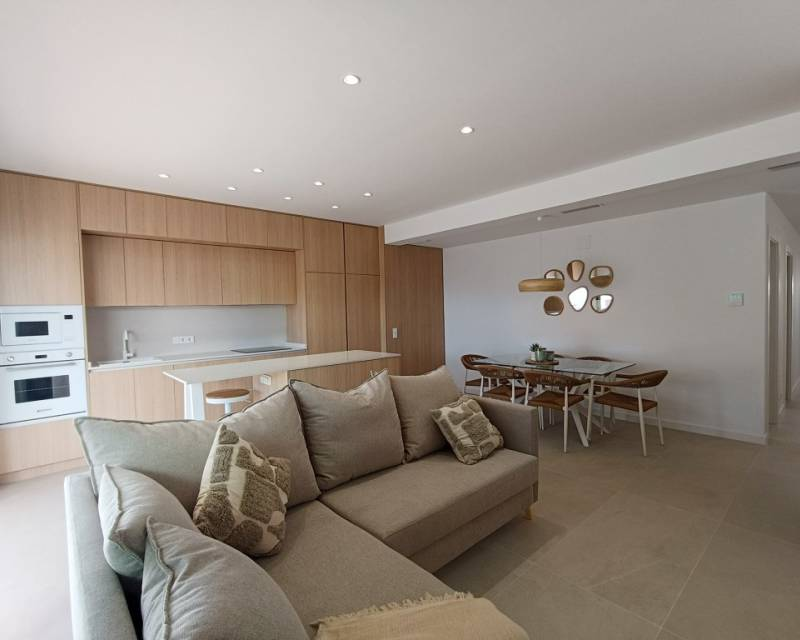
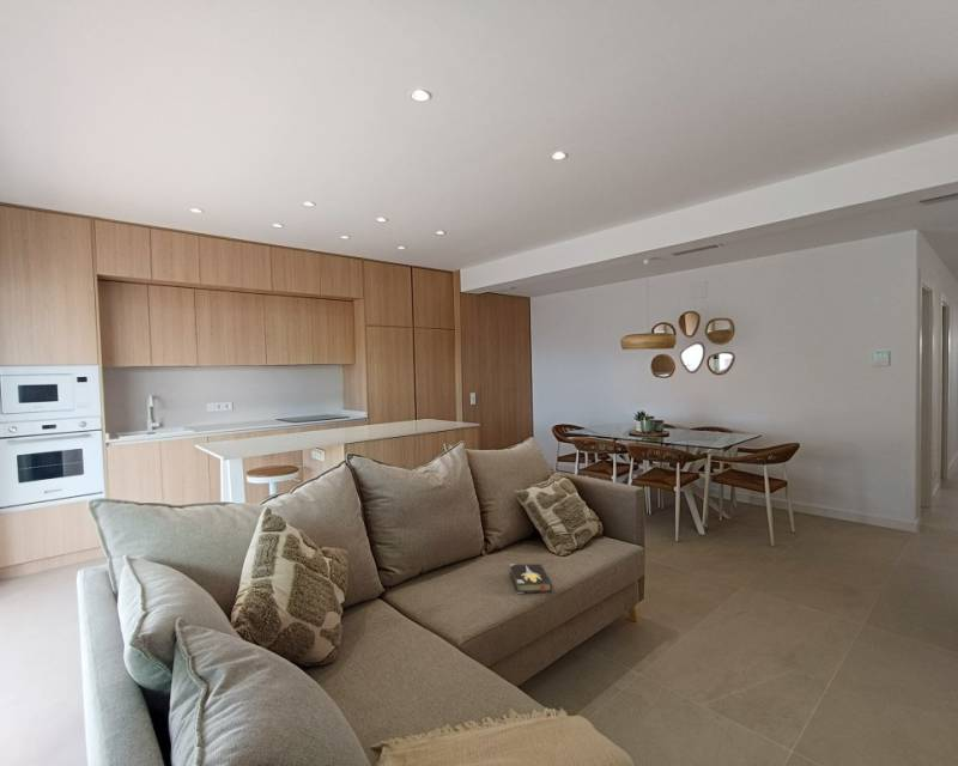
+ hardback book (529, 577)
